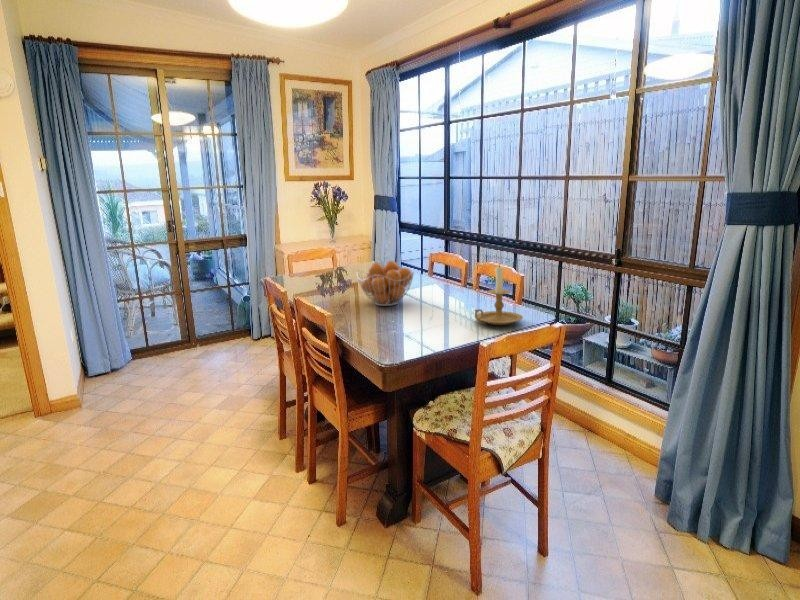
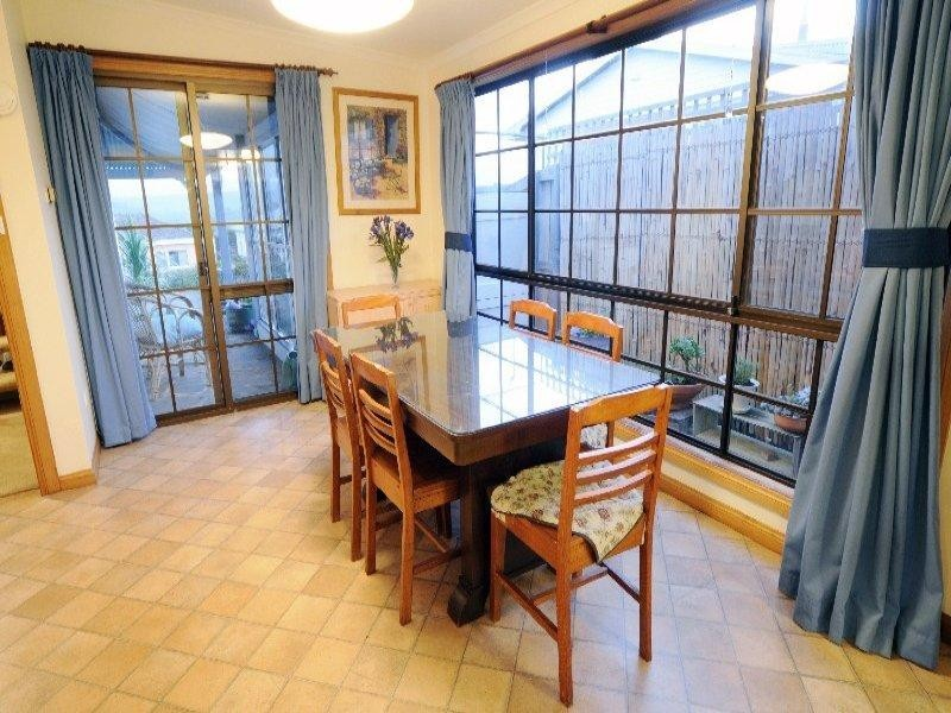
- fruit basket (385, 282)
- candle holder (498, 293)
